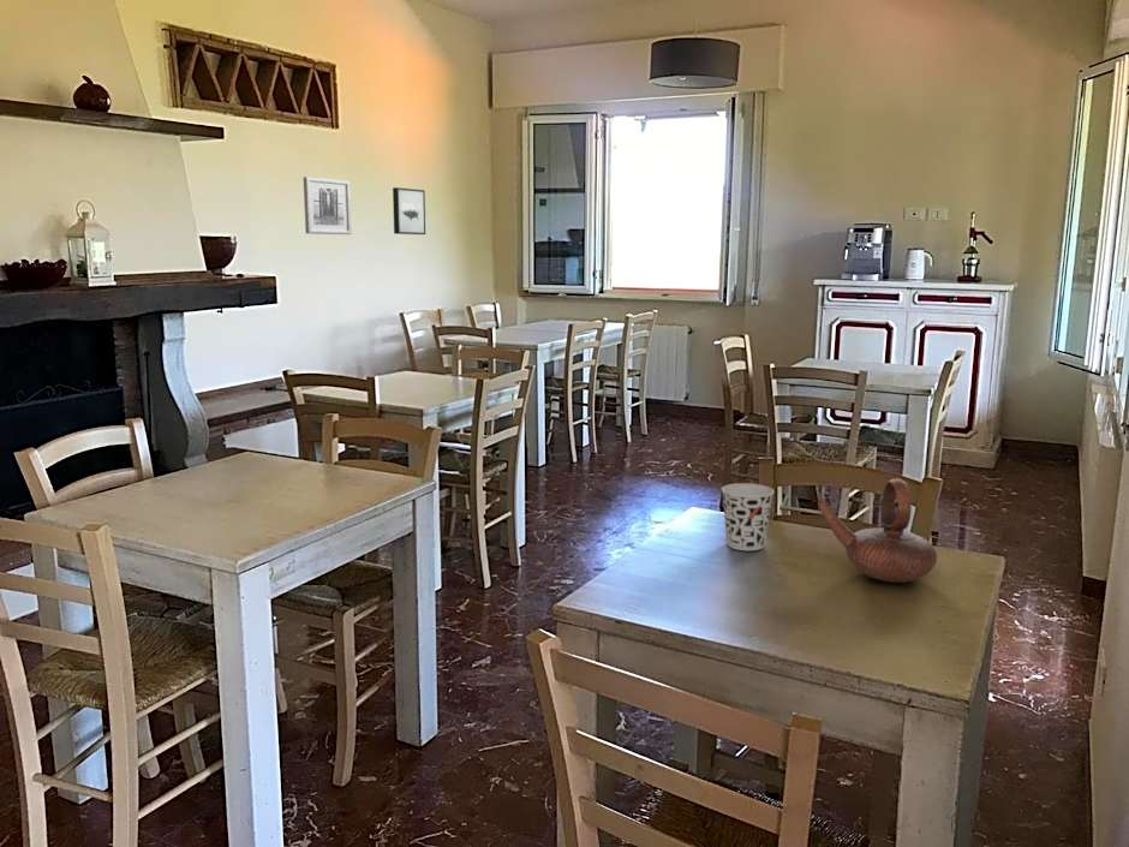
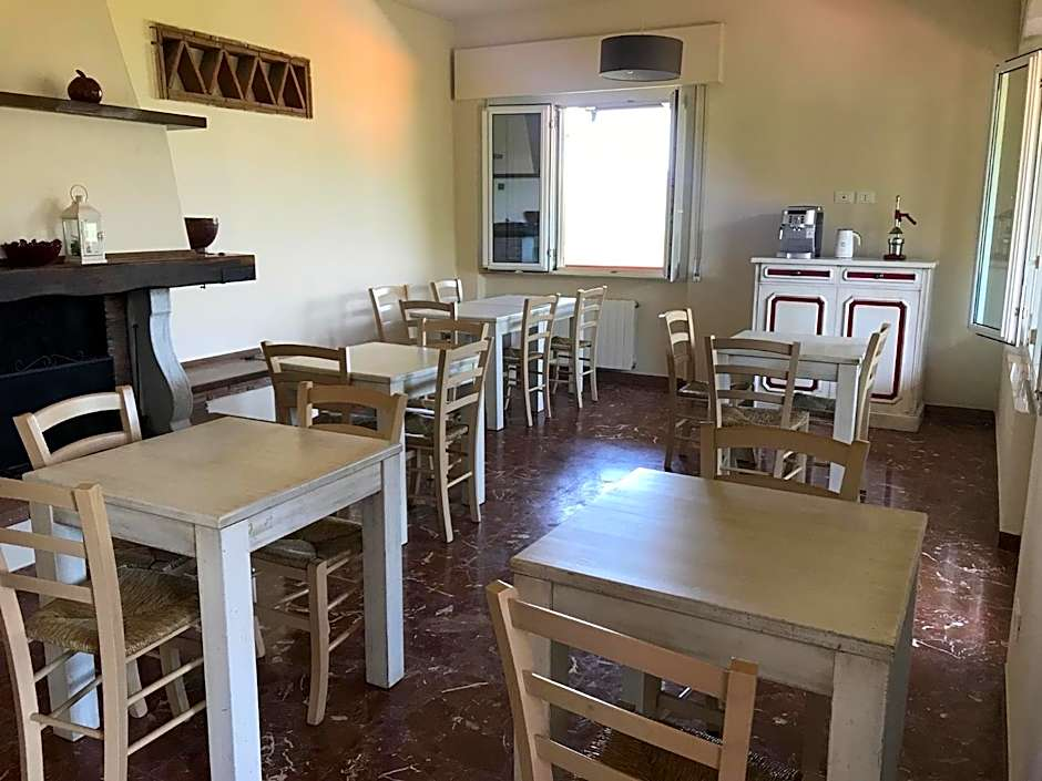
- cup (746, 517)
- wall art (410, 211)
- teapot (877, 529)
- wall art (328, 207)
